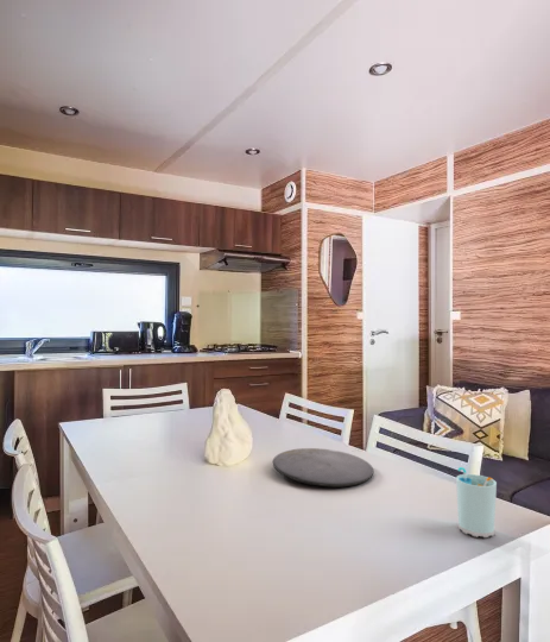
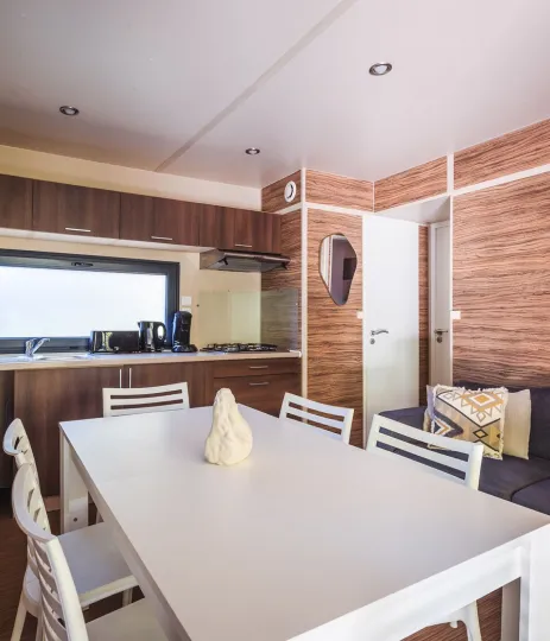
- plate (322, 465)
- cup (476, 499)
